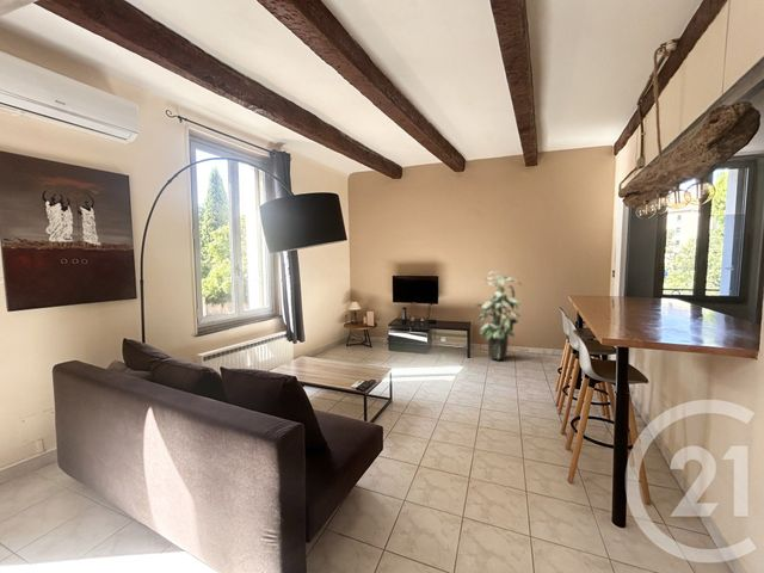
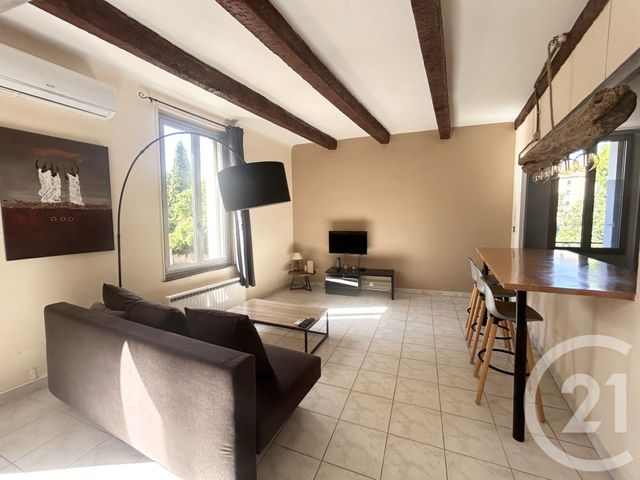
- indoor plant (497, 315)
